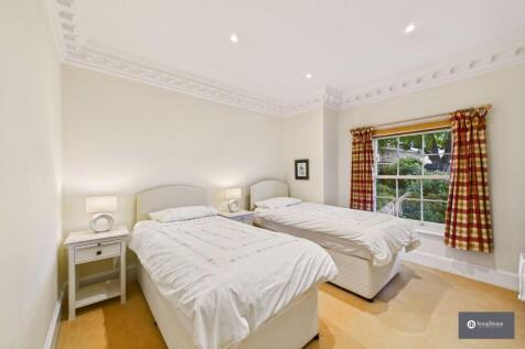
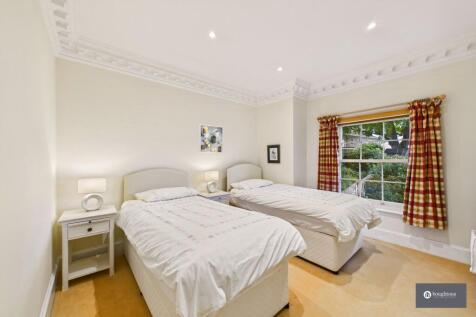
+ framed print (211, 139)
